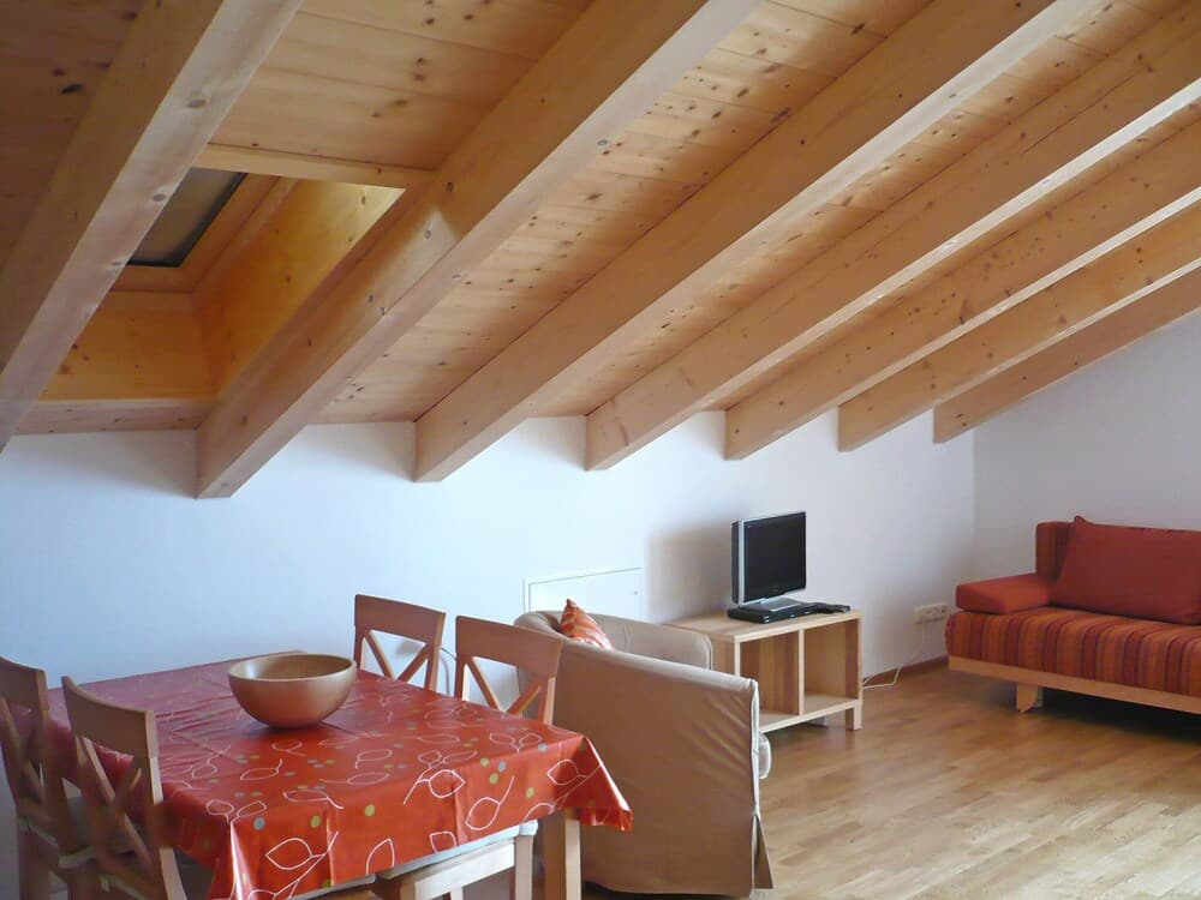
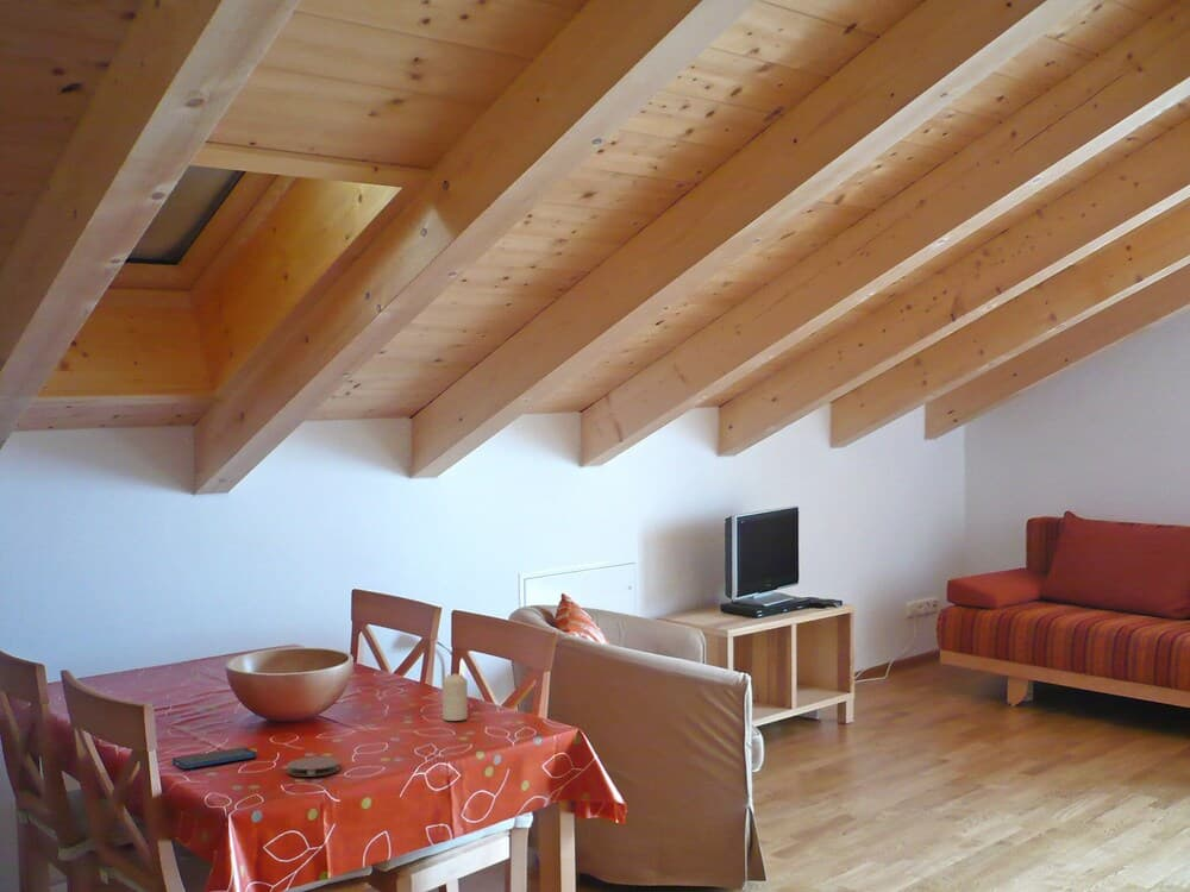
+ coaster (313, 766)
+ smartphone (214, 758)
+ candle (455, 696)
